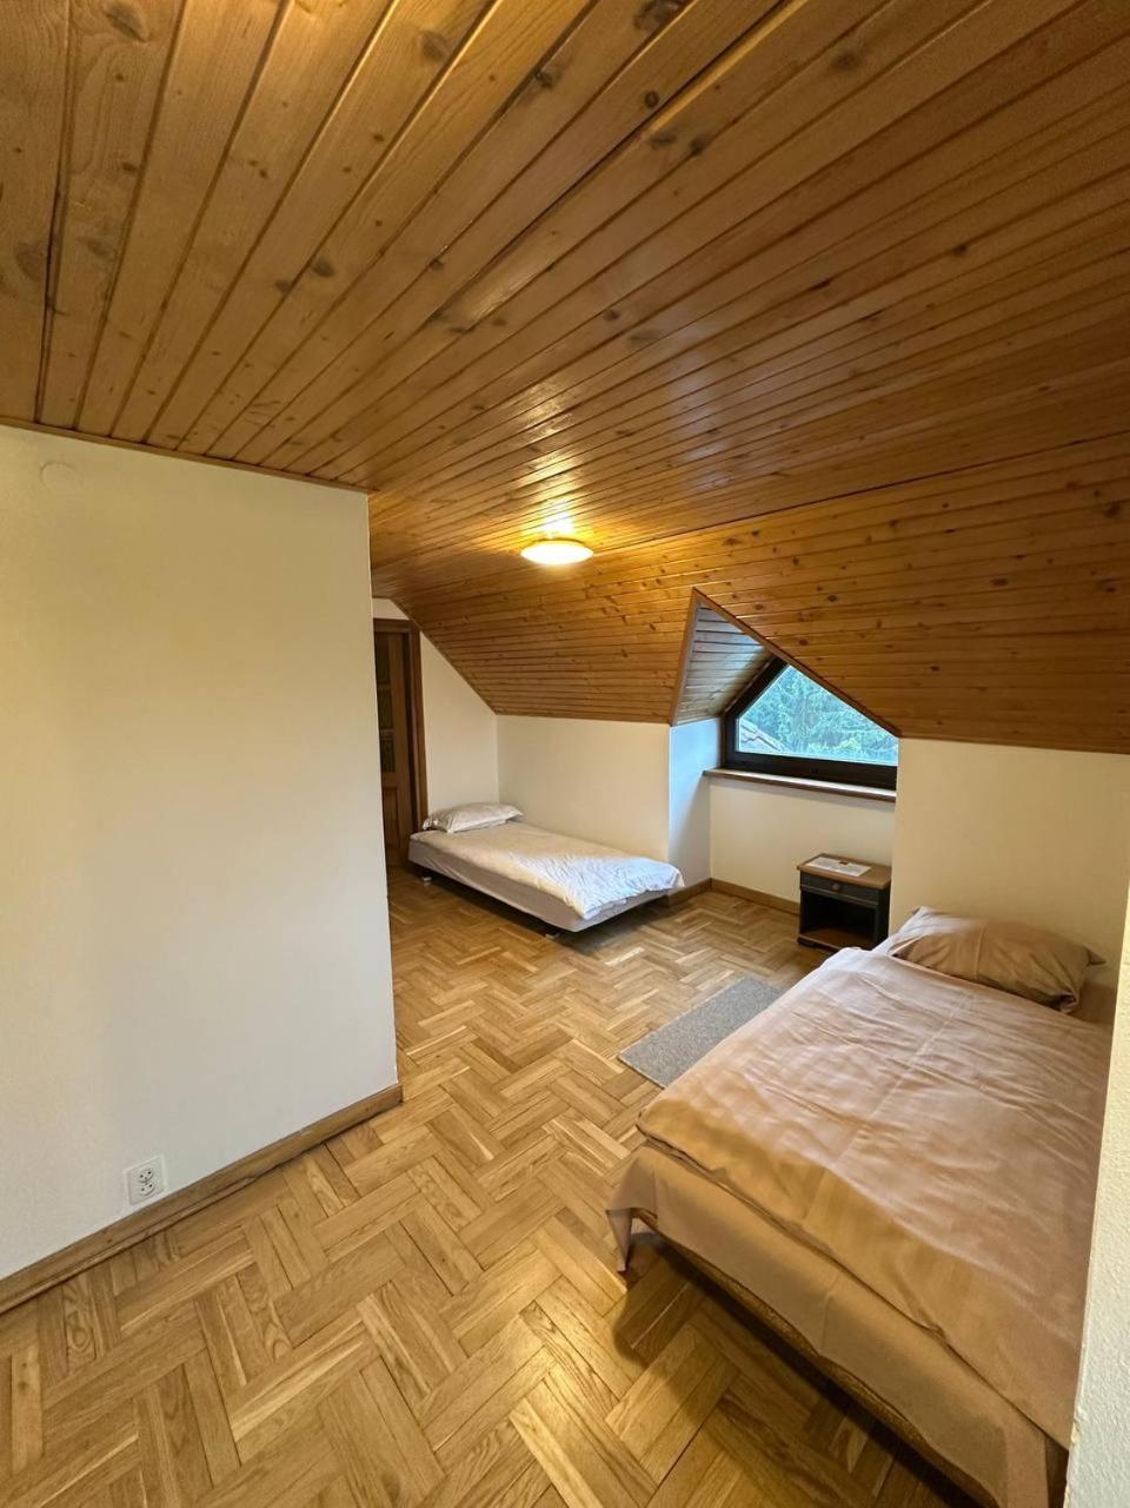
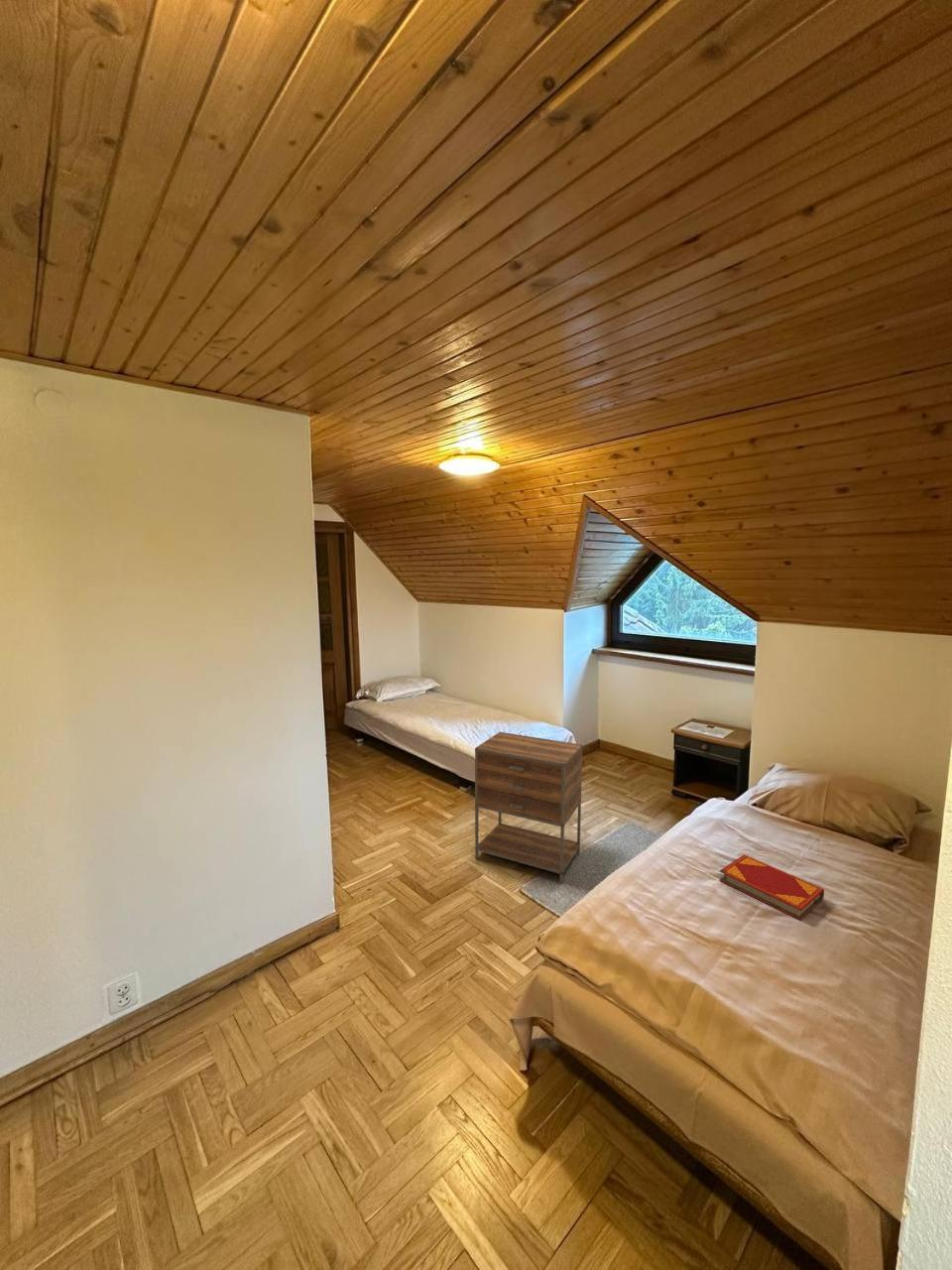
+ nightstand (528, 803)
+ hardback book (770, 884)
